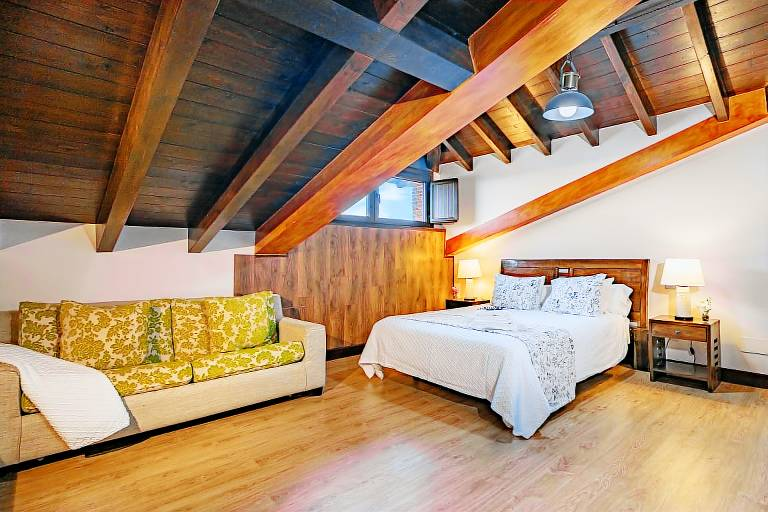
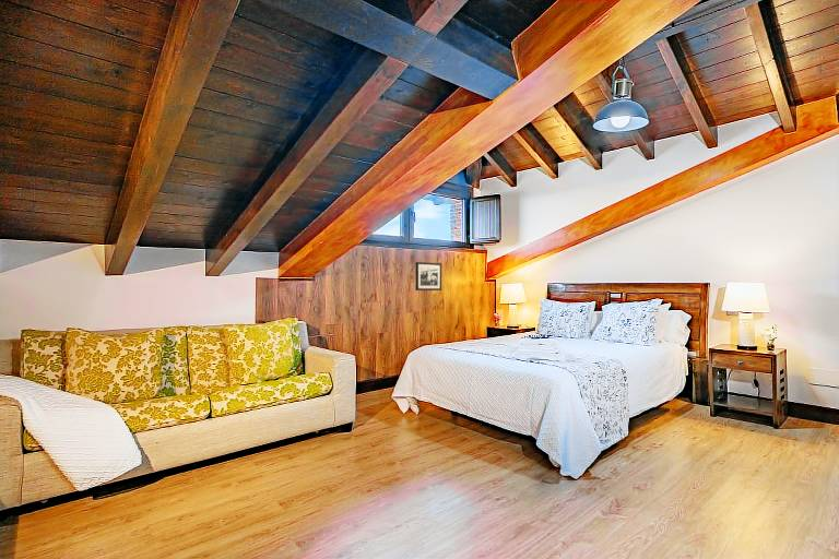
+ picture frame (428, 276)
